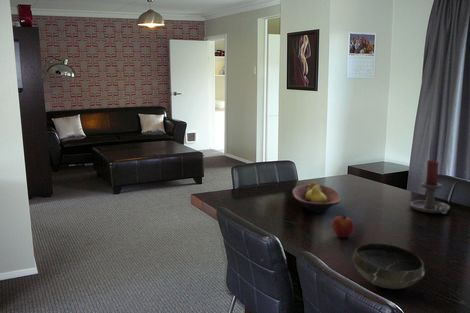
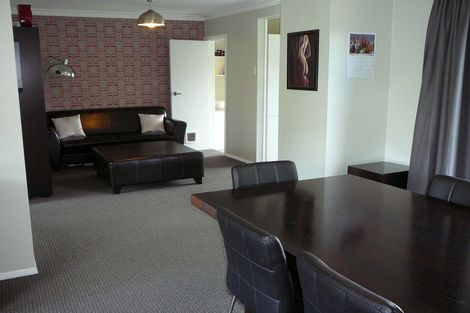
- fruit bowl (315, 194)
- candle holder (434, 185)
- bowl (387, 268)
- apple (342, 224)
